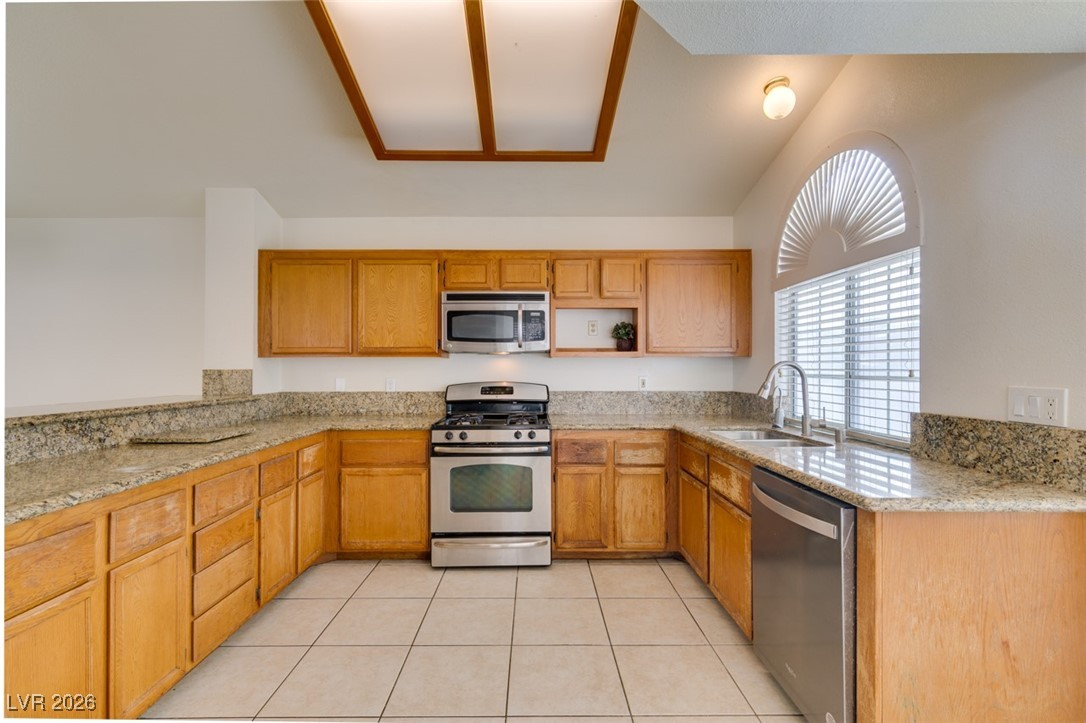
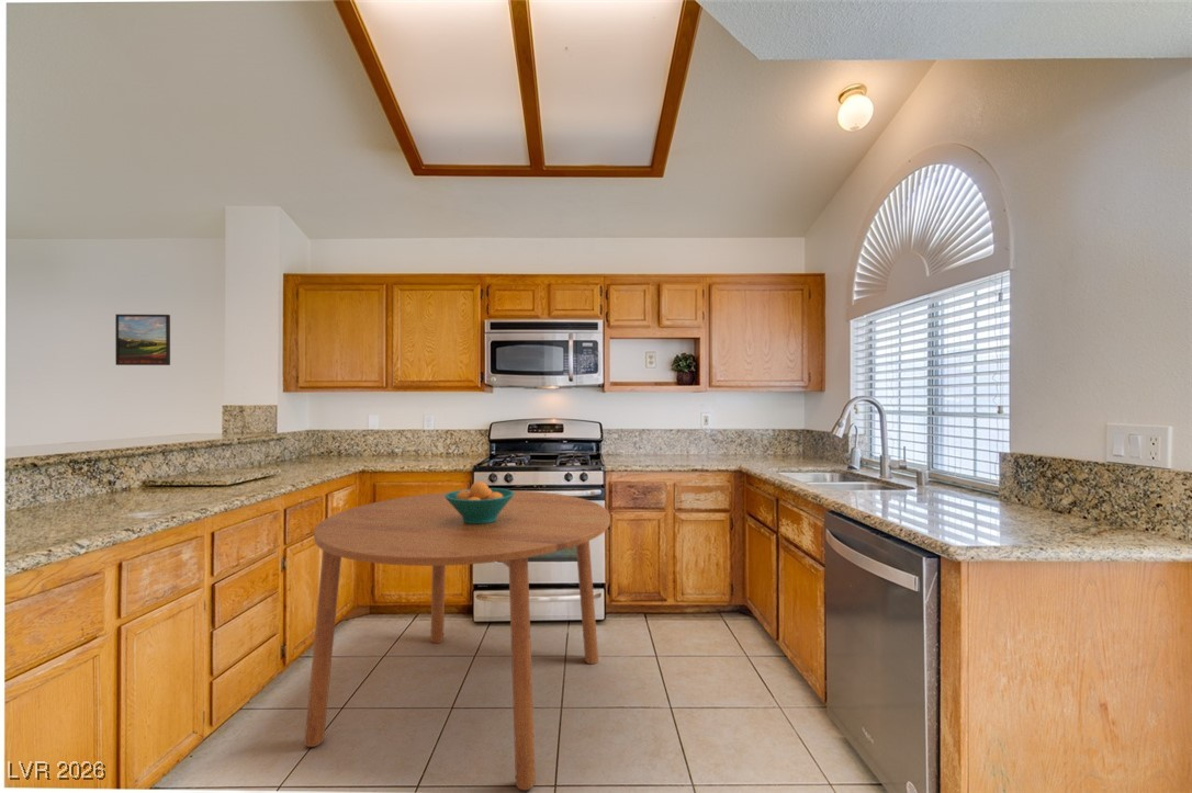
+ dining table (443, 605)
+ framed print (143, 339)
+ fruit bowl (480, 500)
